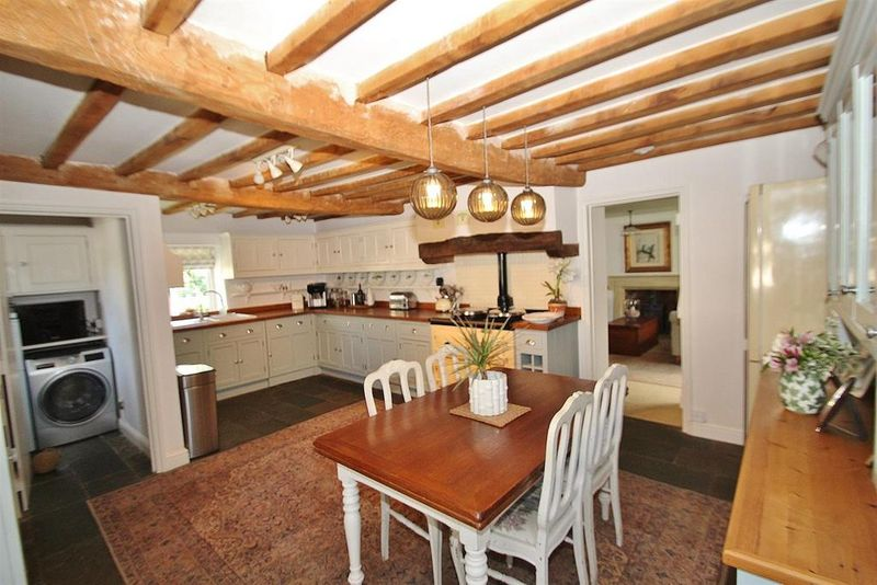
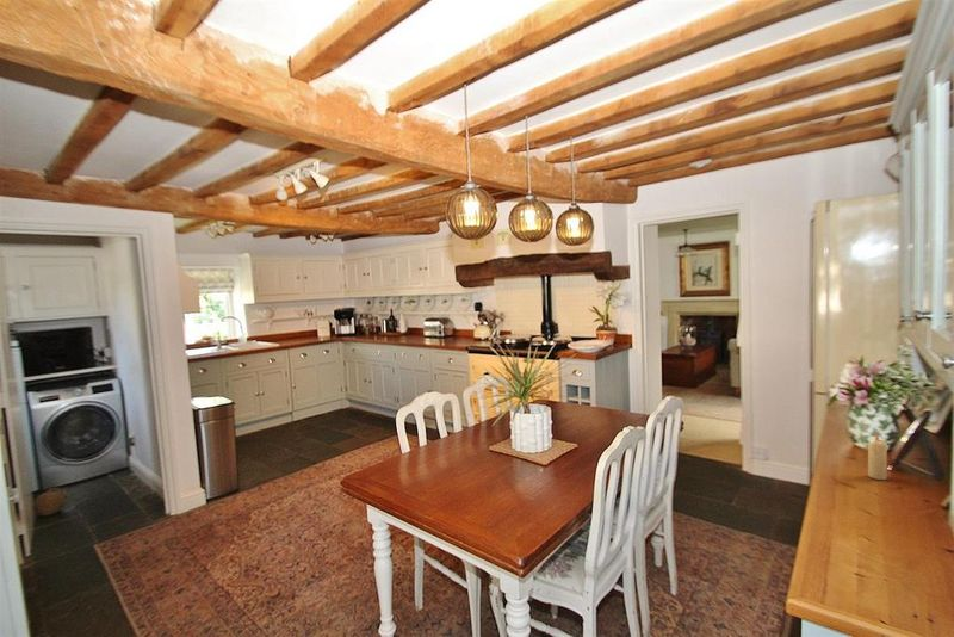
+ candle (876, 454)
